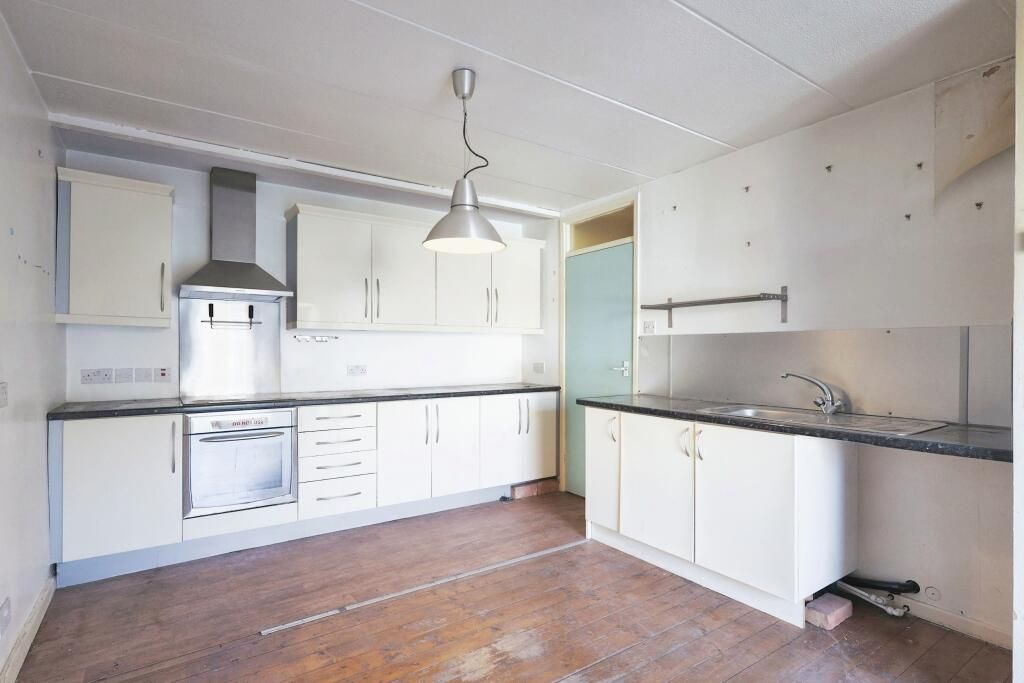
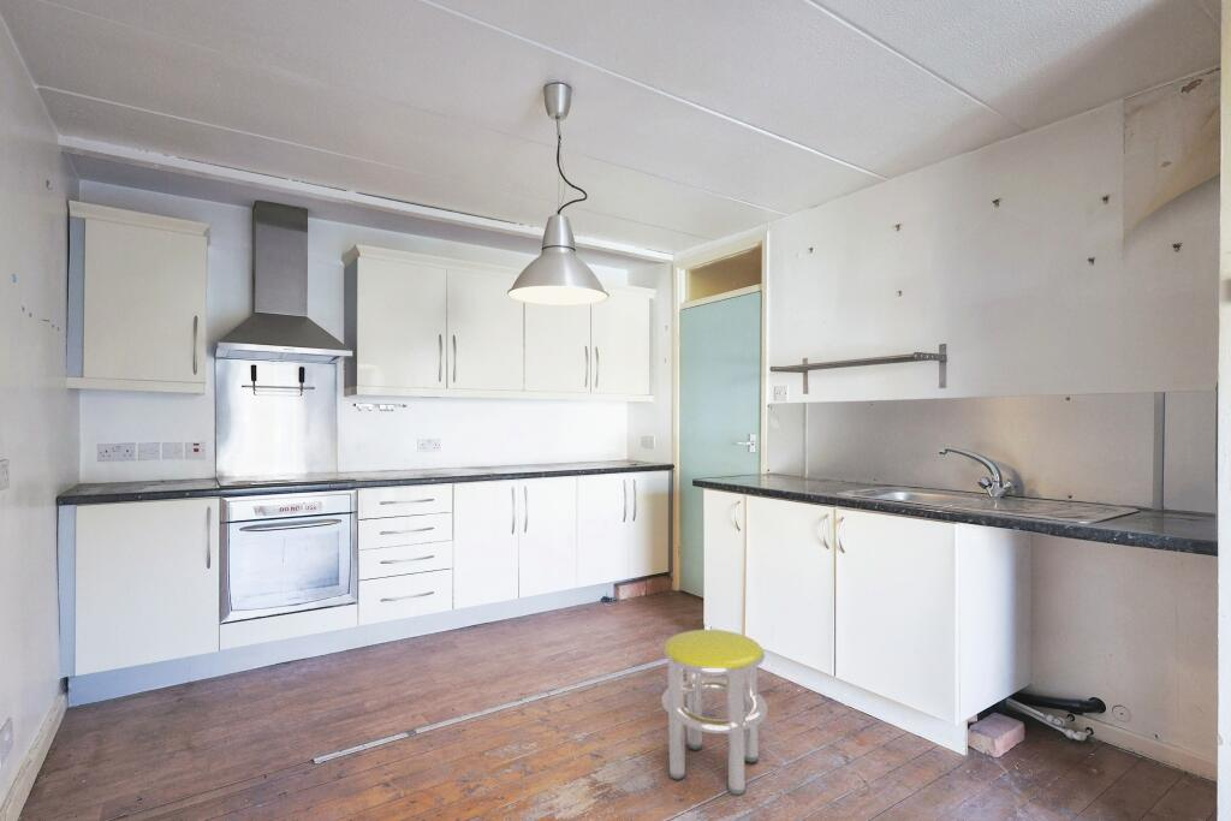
+ stool (701, 704)
